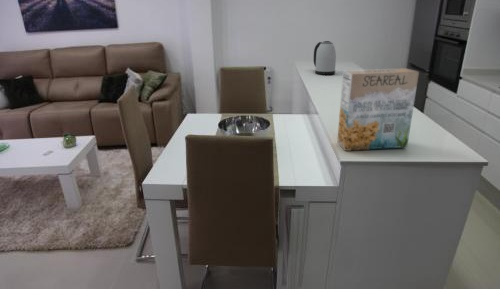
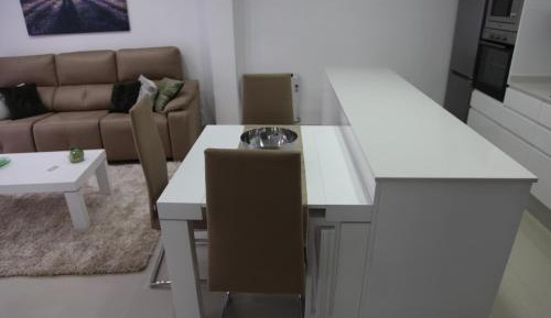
- kettle (323, 56)
- cereal box (375, 109)
